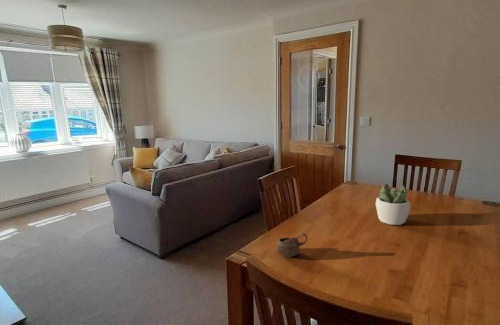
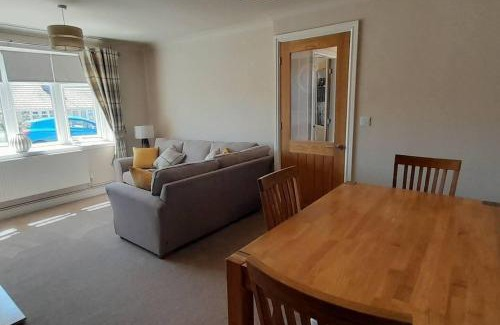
- succulent plant (392, 203)
- cup (290, 244)
